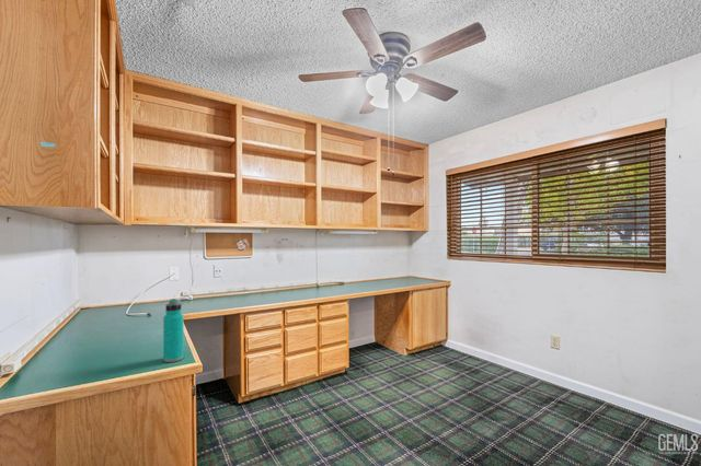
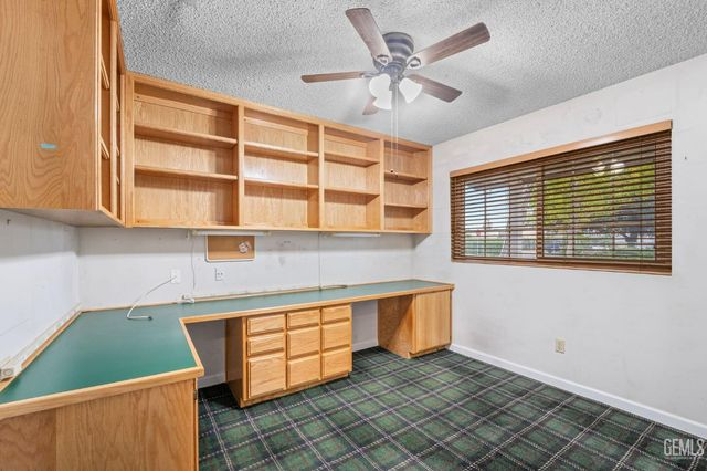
- water bottle (173, 328)
